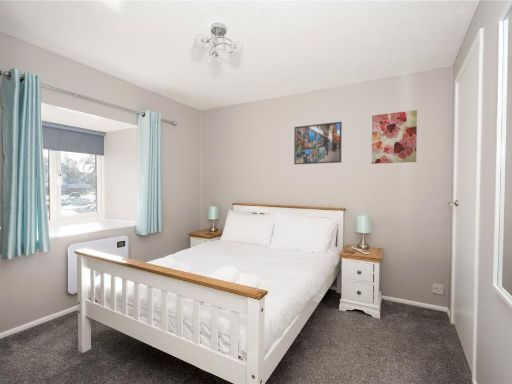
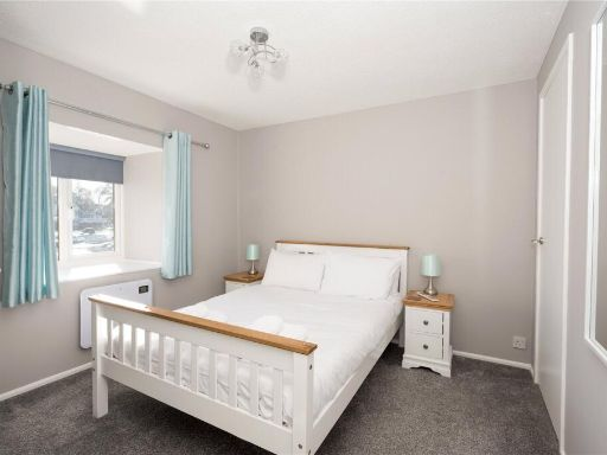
- wall art (393, 138)
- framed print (316, 144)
